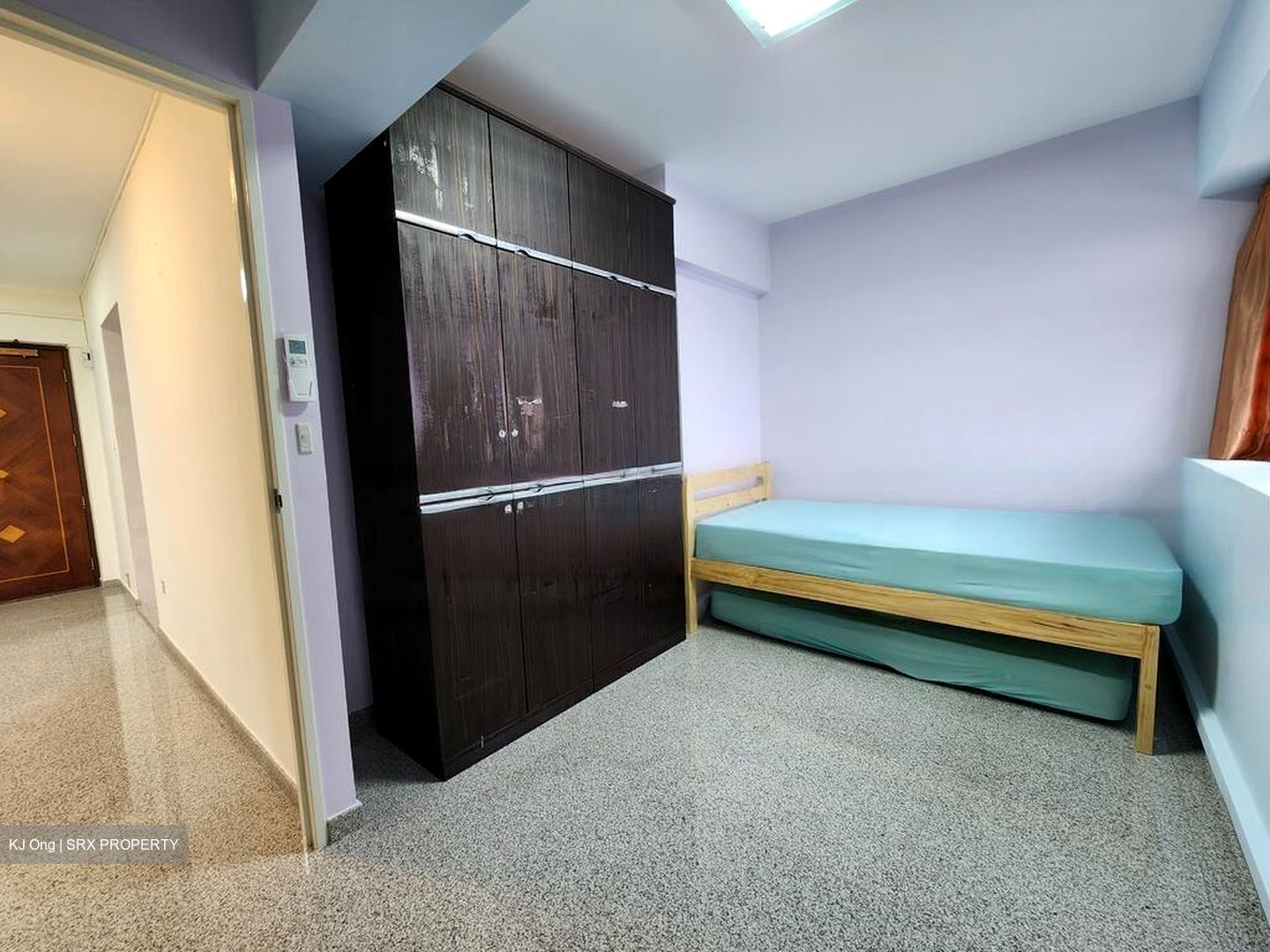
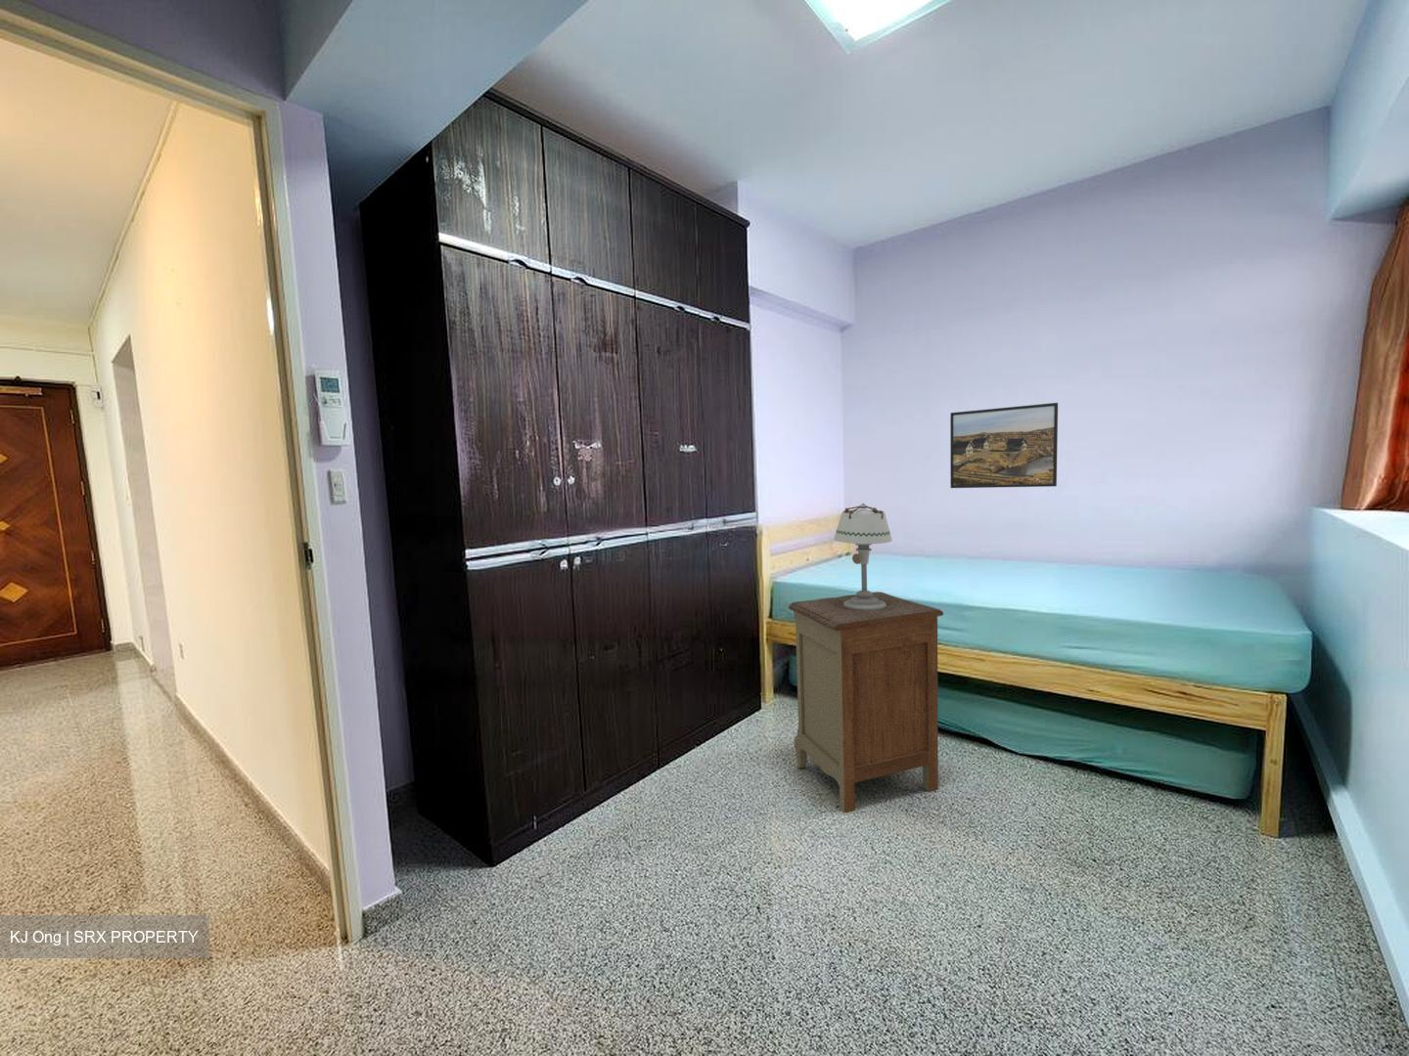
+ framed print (1001, 448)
+ nightstand (858, 689)
+ table lamp (862, 554)
